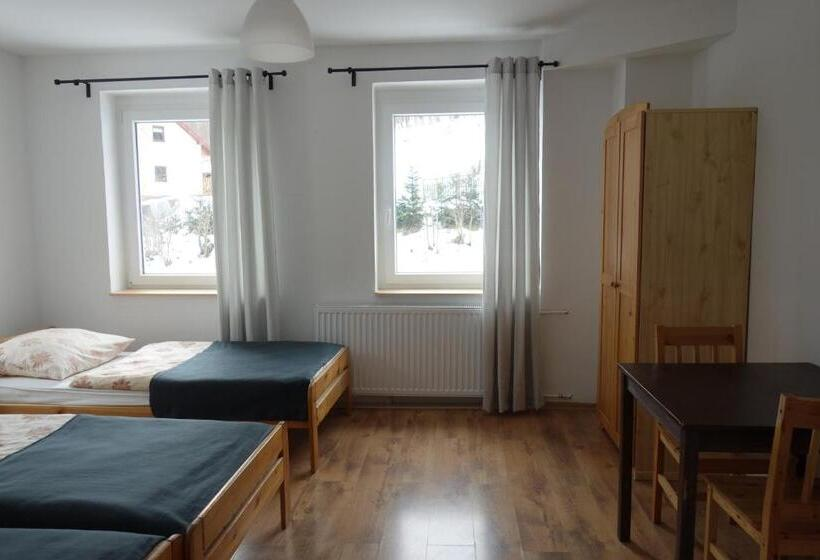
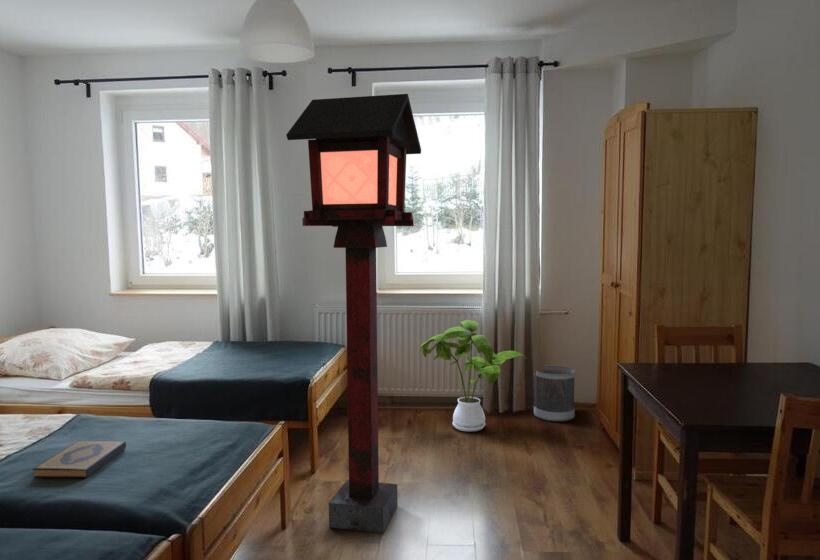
+ house plant (470, 376)
+ lantern (361, 313)
+ hardback book (82, 458)
+ wastebasket (554, 392)
